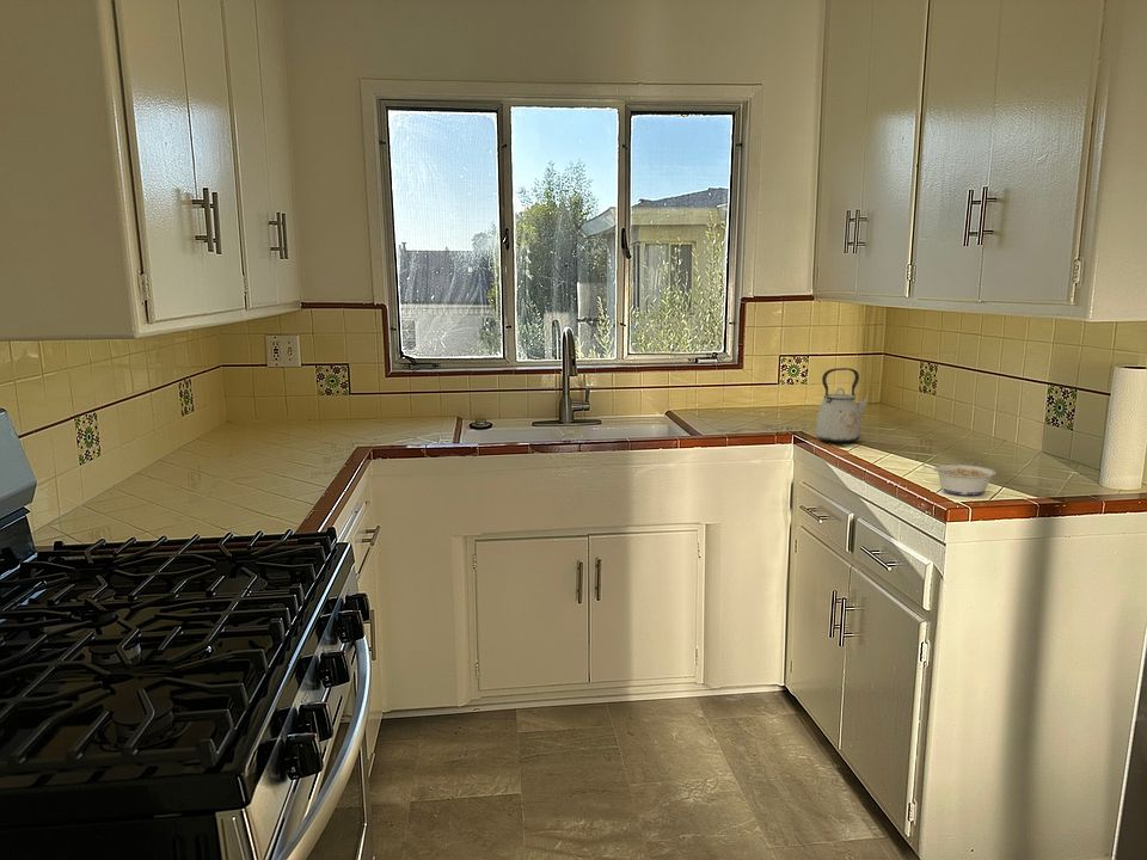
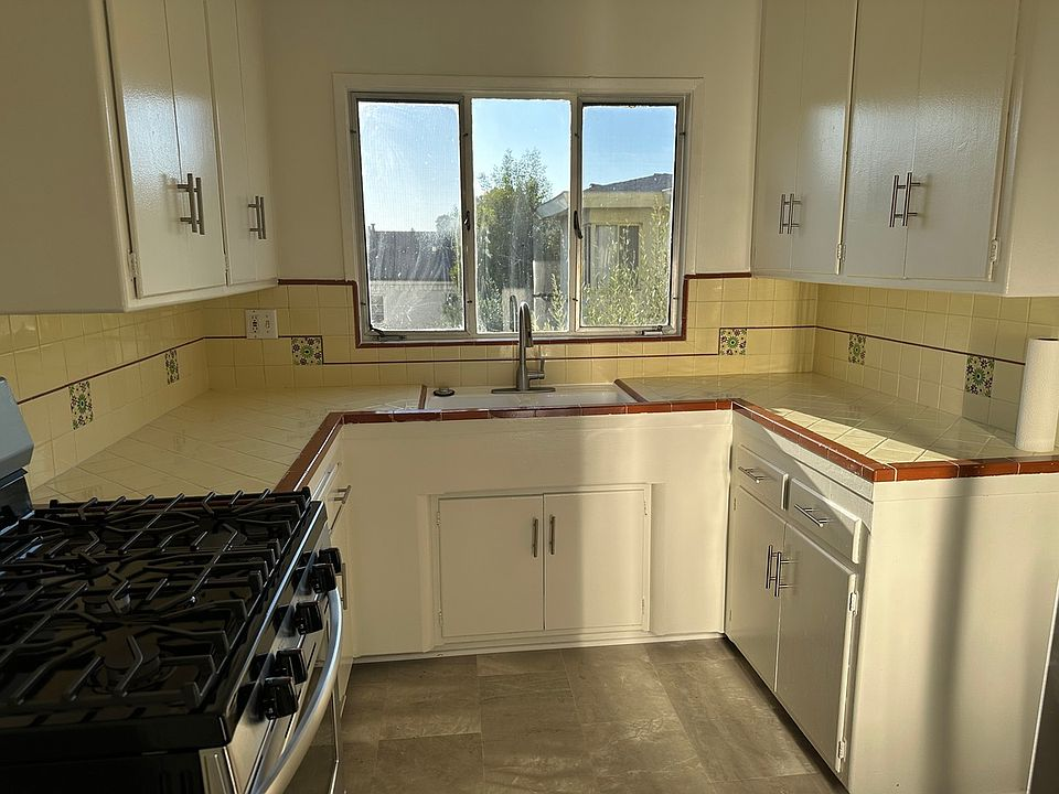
- legume (962, 478)
- kettle (846, 404)
